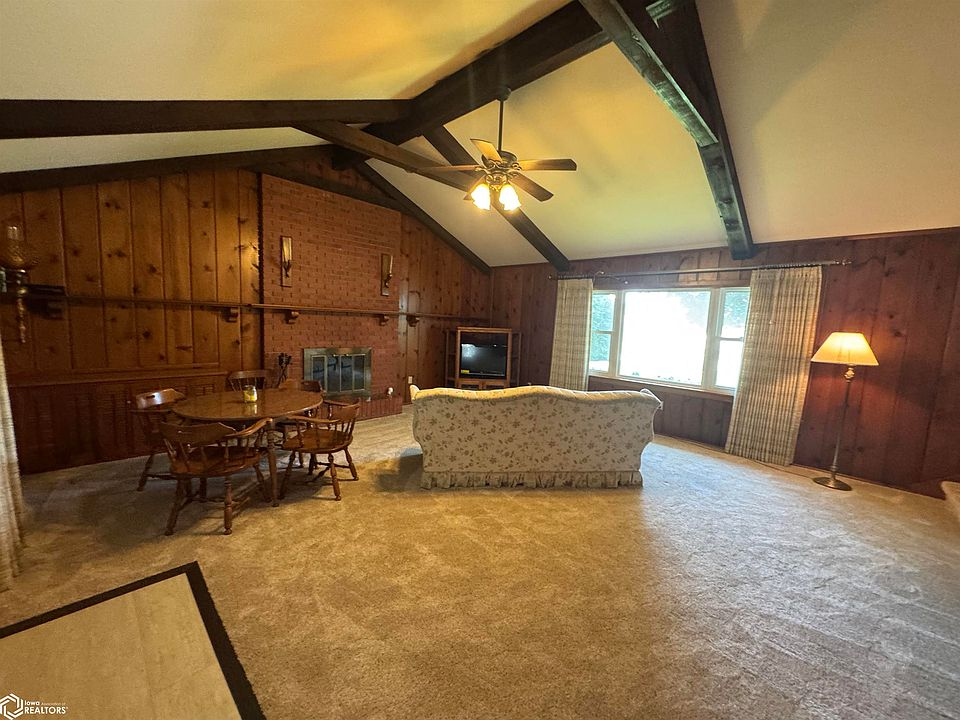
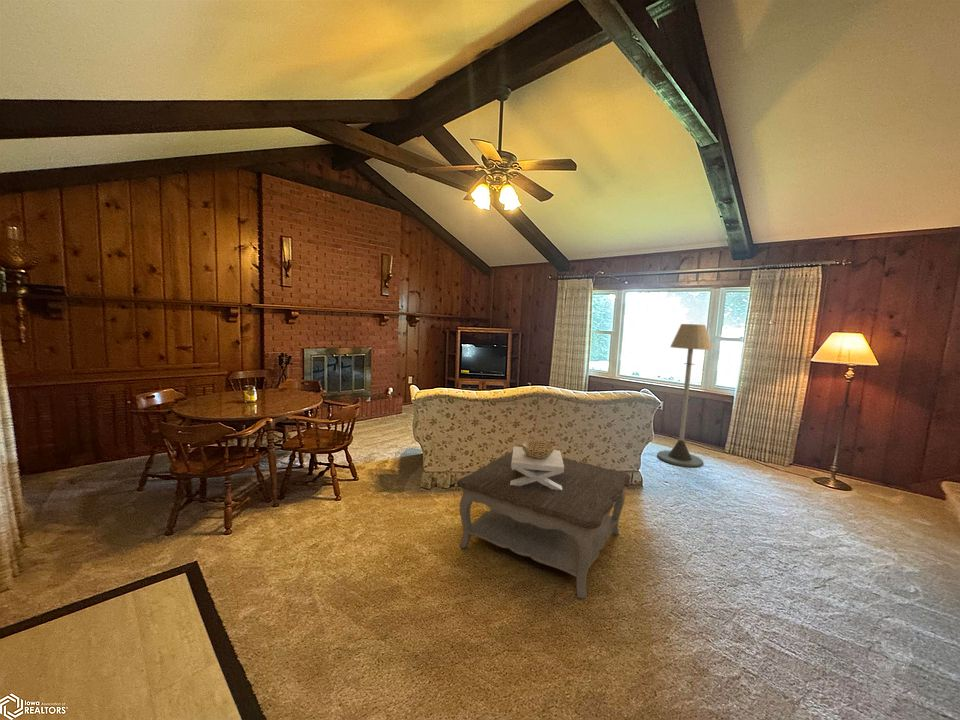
+ decorative bowl (536, 461)
+ coffee table (545, 508)
+ floor lamp (686, 393)
